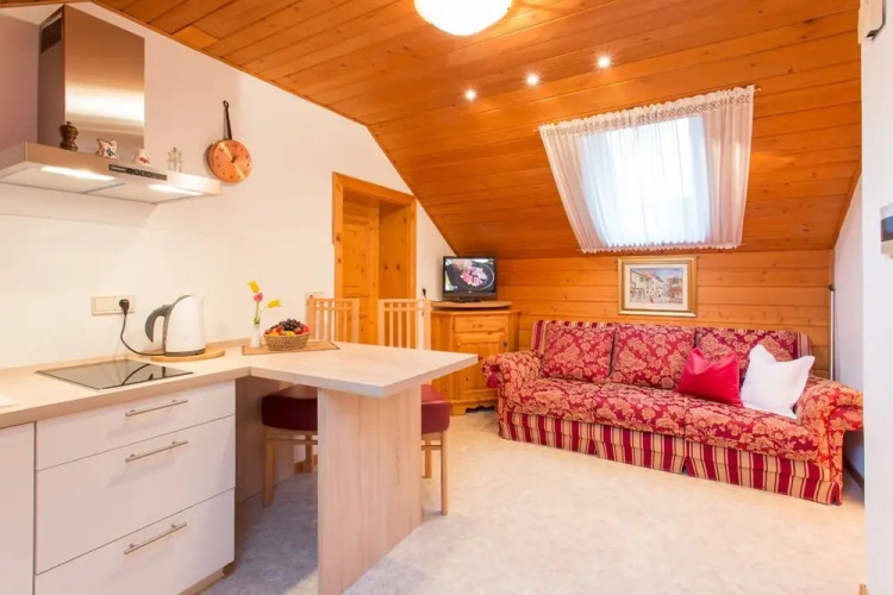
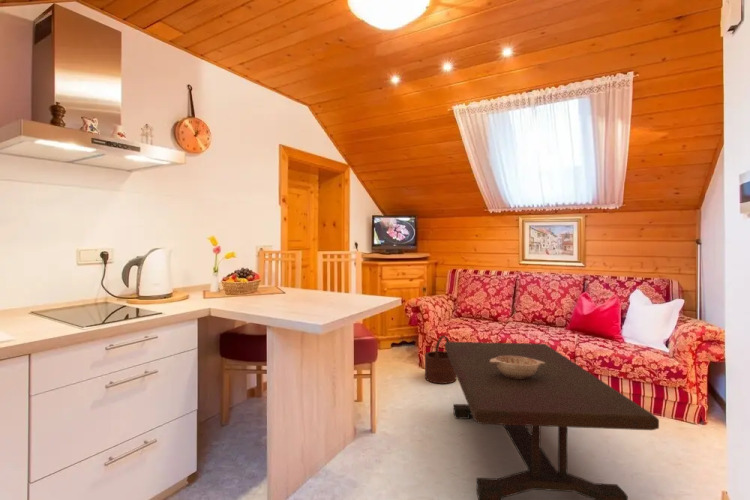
+ decorative bowl (516, 367)
+ wooden bucket (440, 357)
+ coffee table (520, 410)
